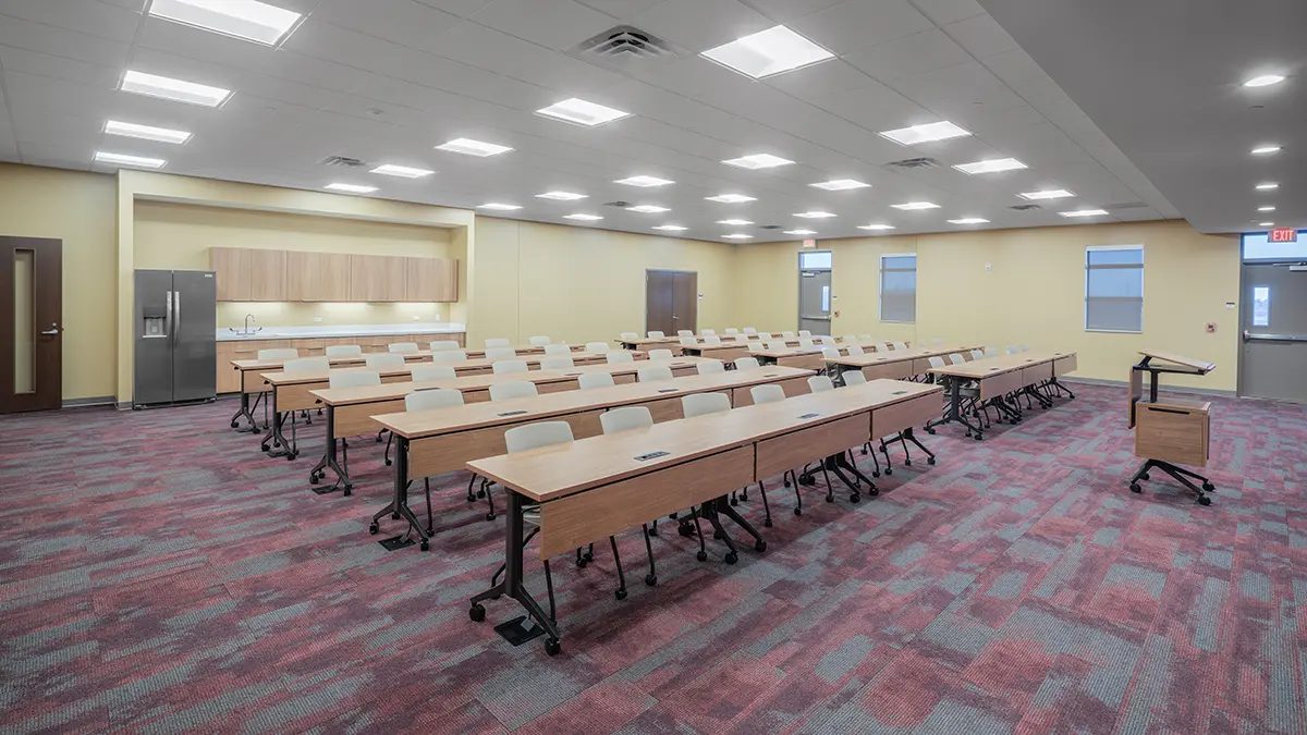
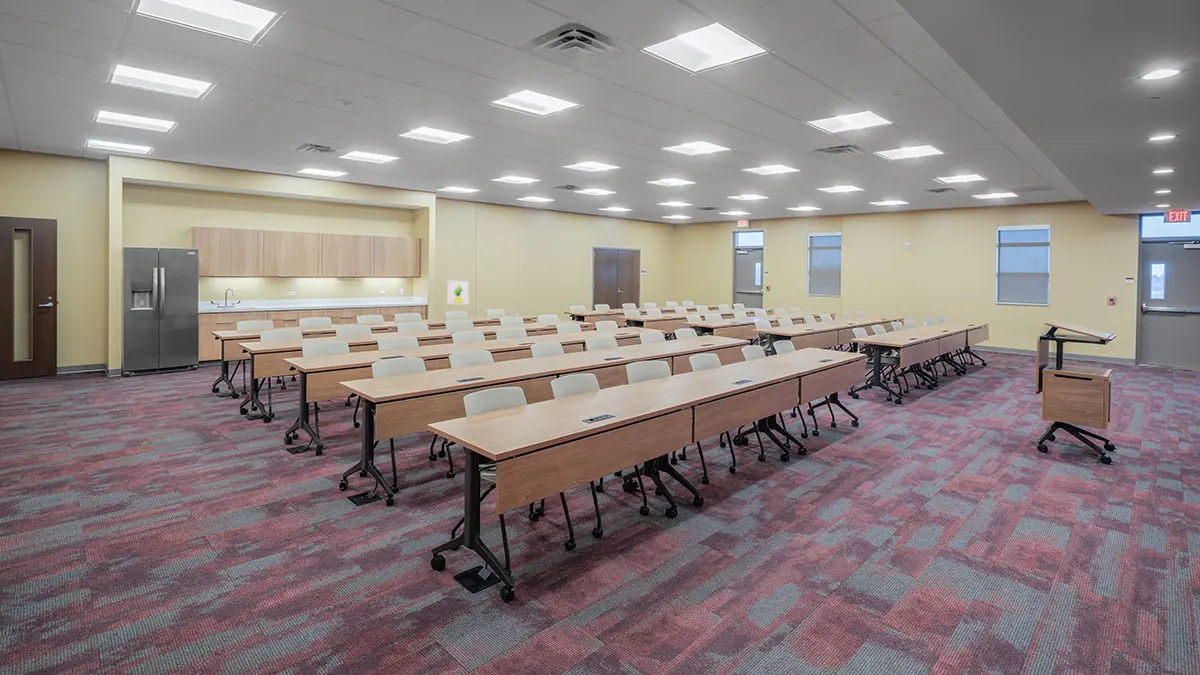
+ wall art (458, 292)
